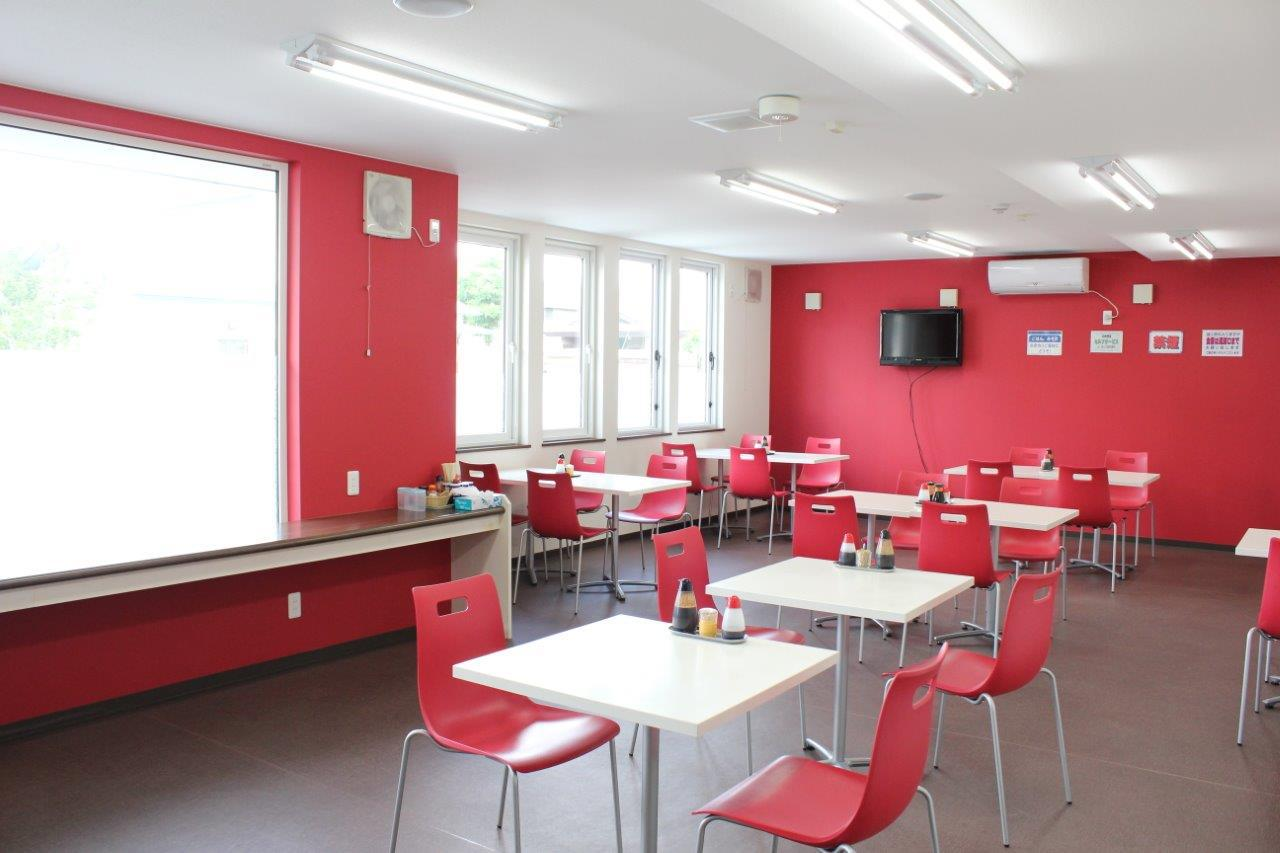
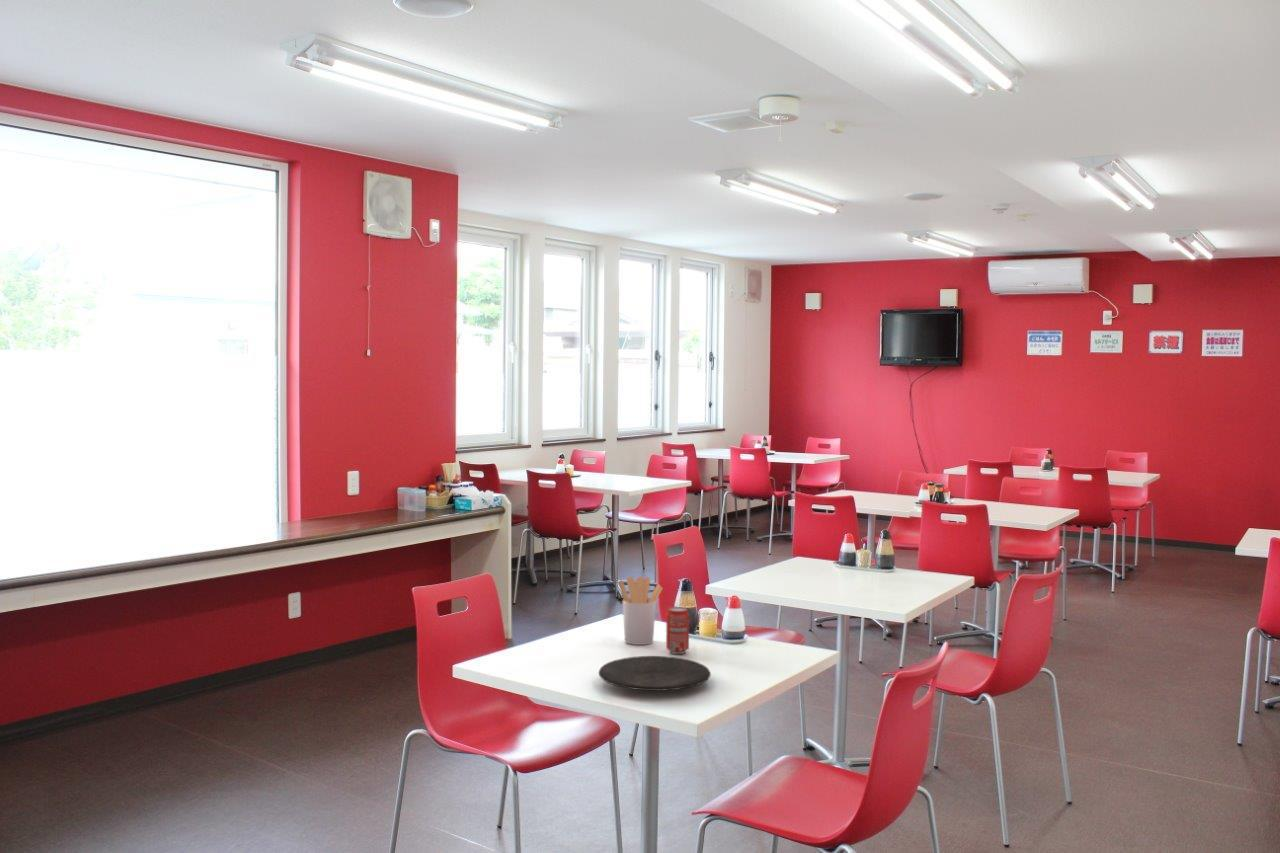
+ plate (654, 676)
+ beverage can (677, 630)
+ utensil holder (638, 608)
